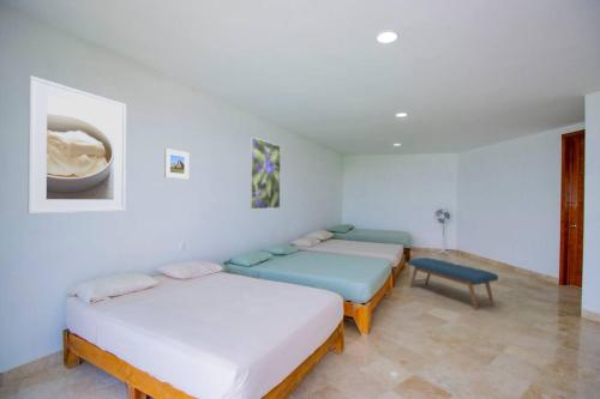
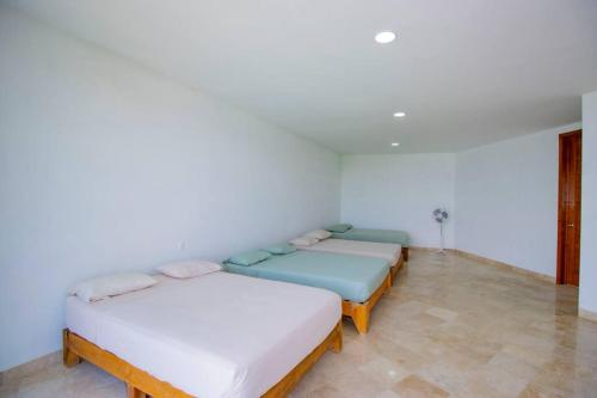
- bench (449, 279)
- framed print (83, 151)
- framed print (176, 164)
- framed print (265, 175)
